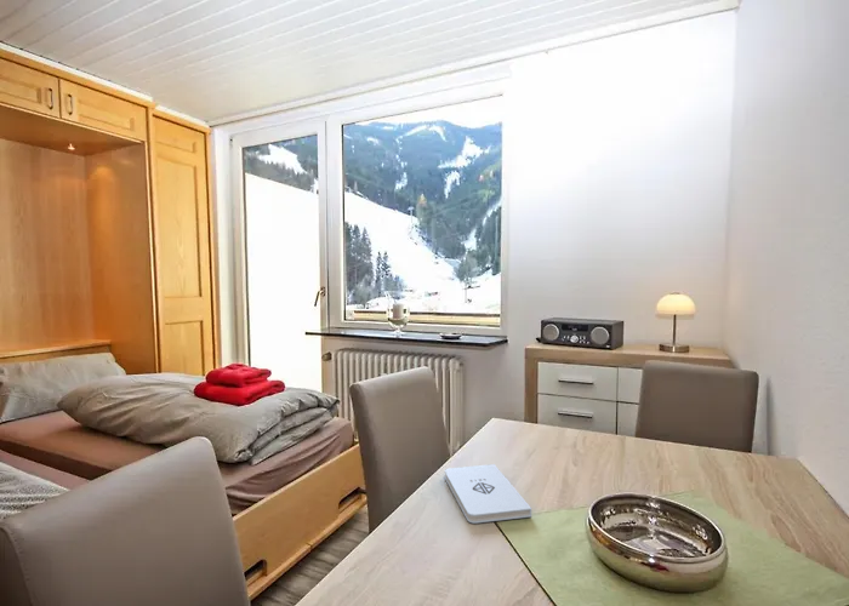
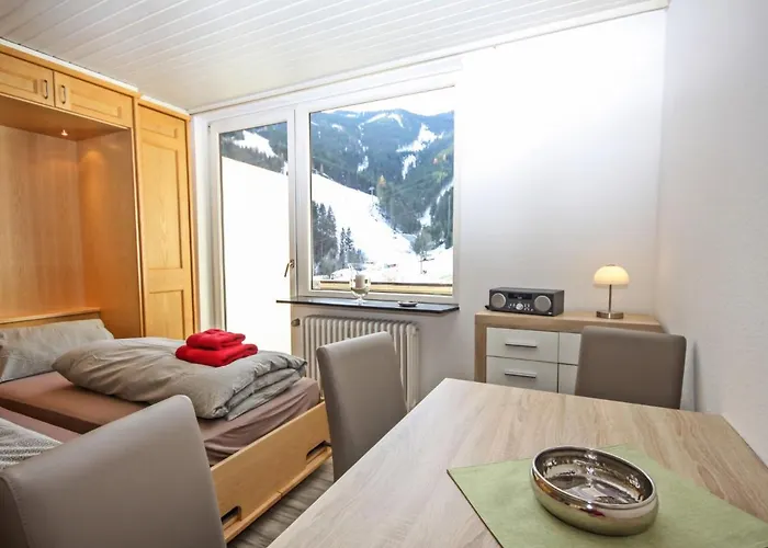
- notepad (483, 490)
